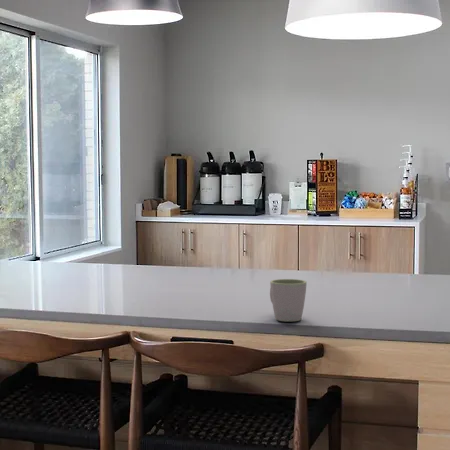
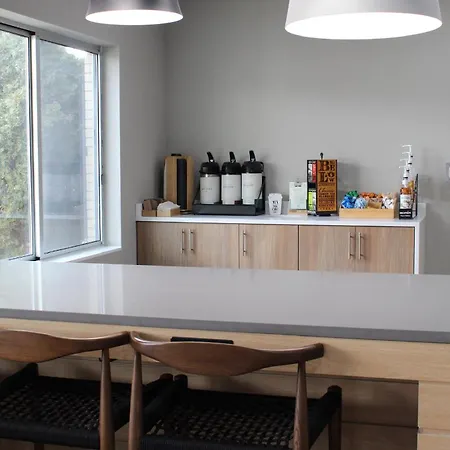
- mug (284, 299)
